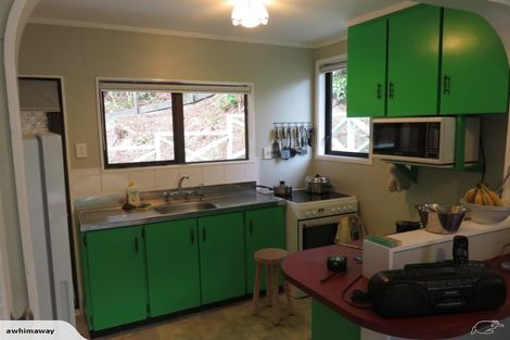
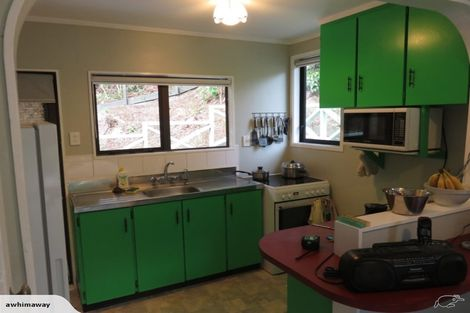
- stool (272, 284)
